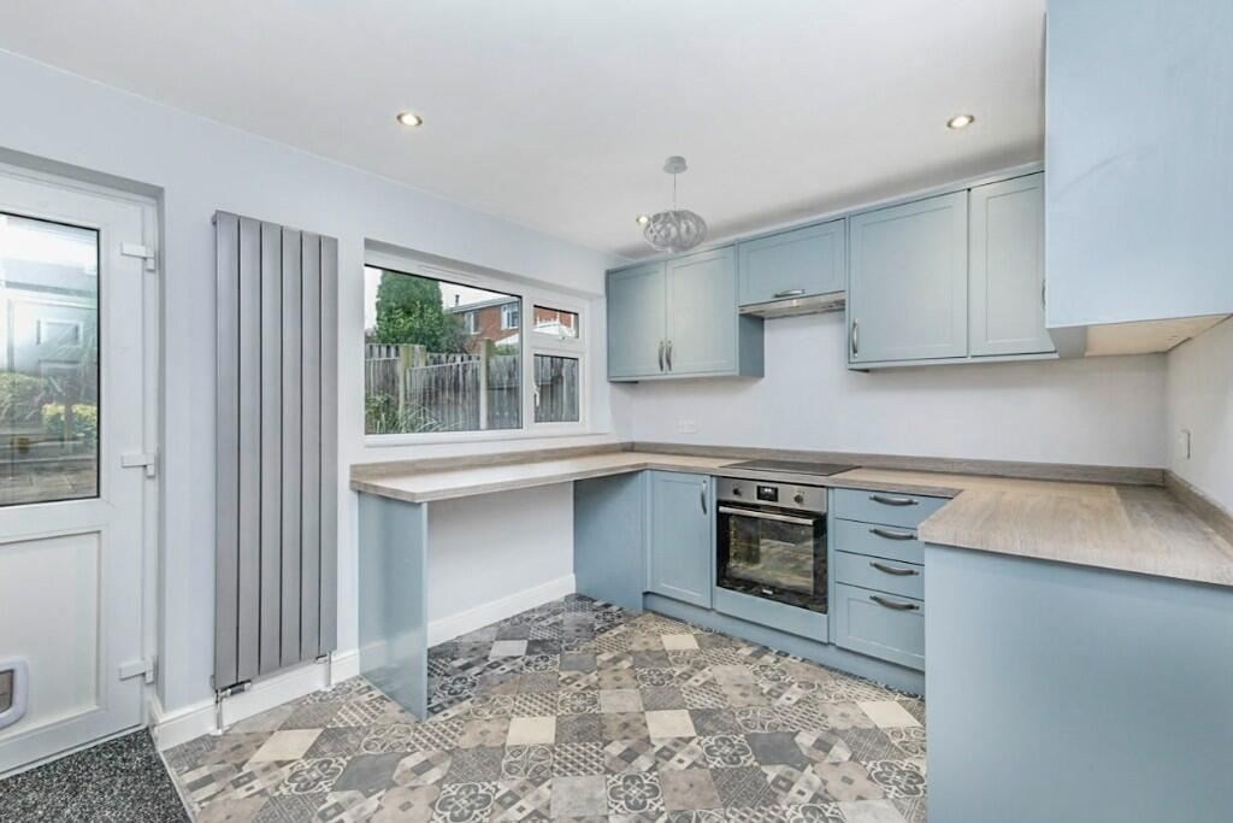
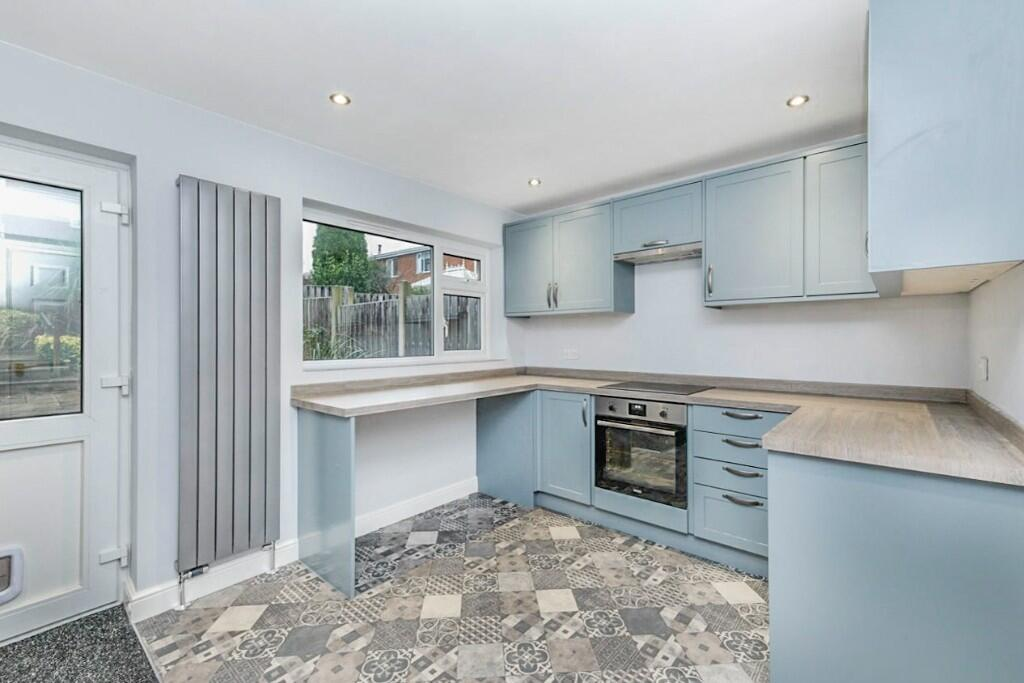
- pendant light (674, 207)
